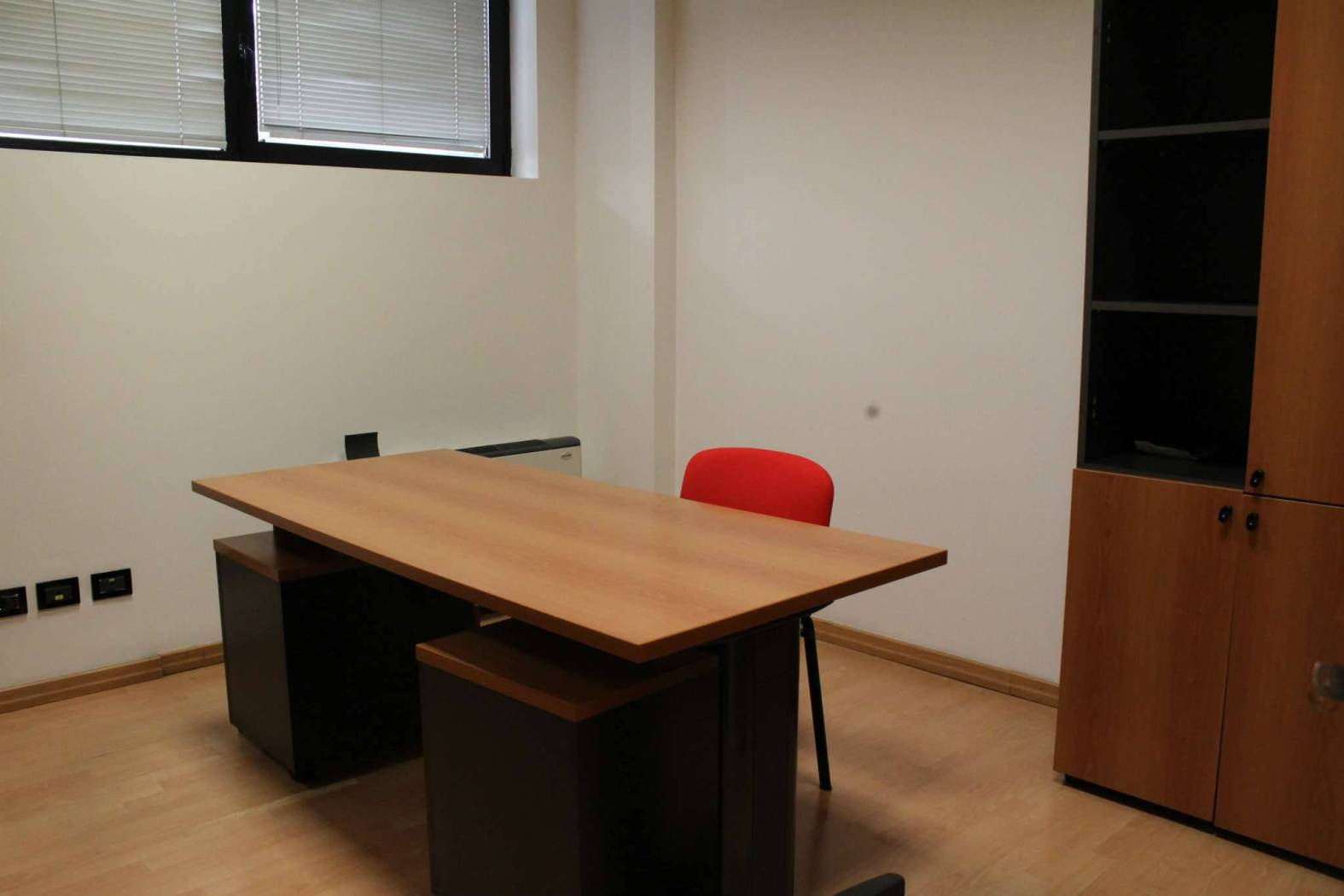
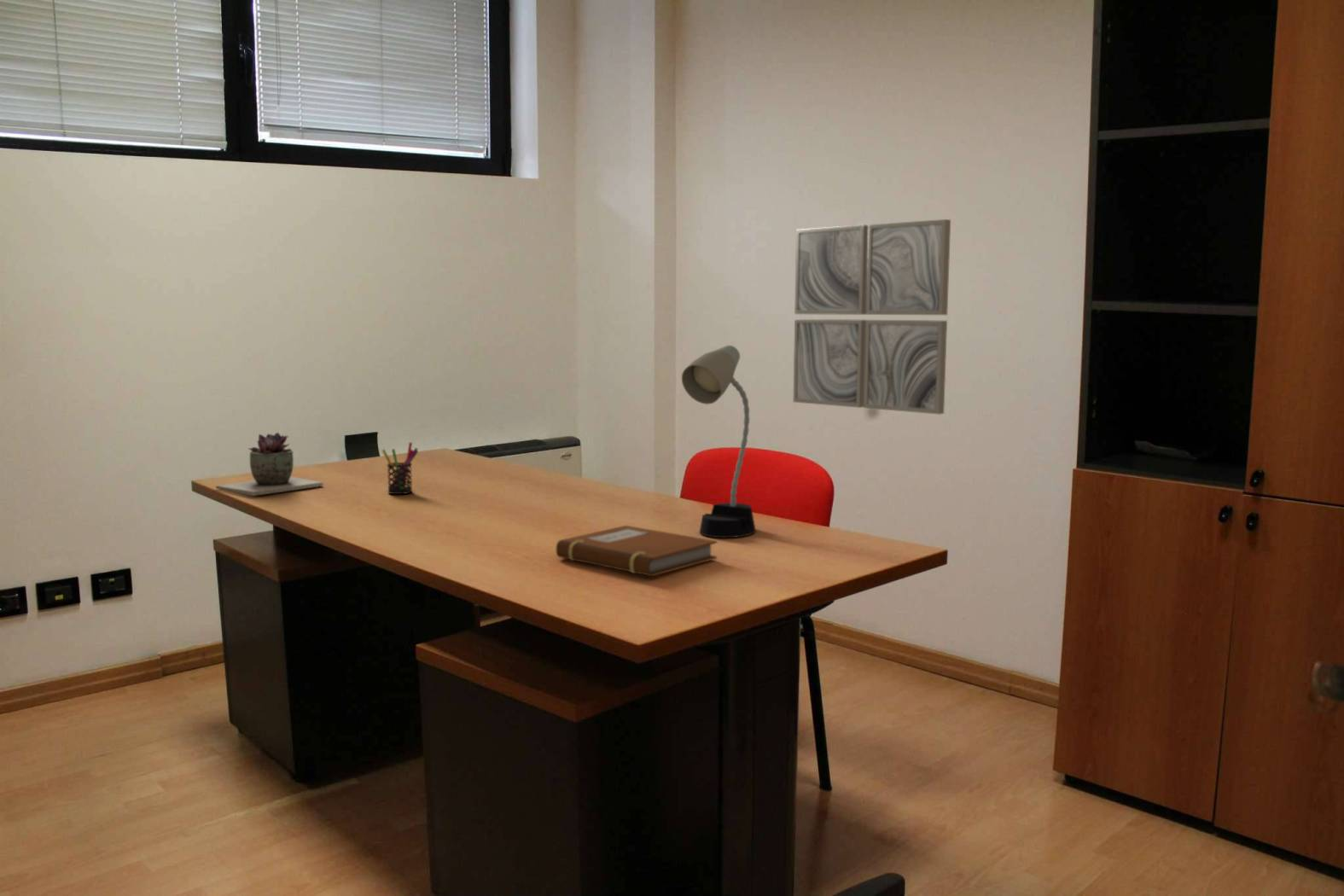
+ succulent plant (269, 460)
+ desk lamp (741, 444)
+ wall art (866, 314)
+ notebook (633, 549)
+ pen holder (399, 467)
